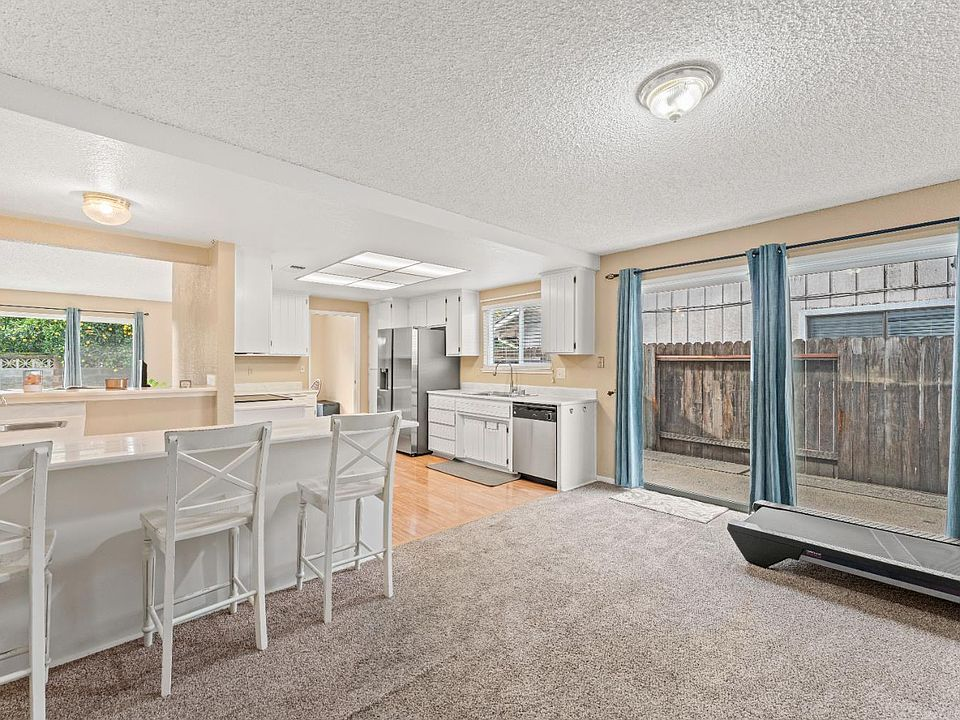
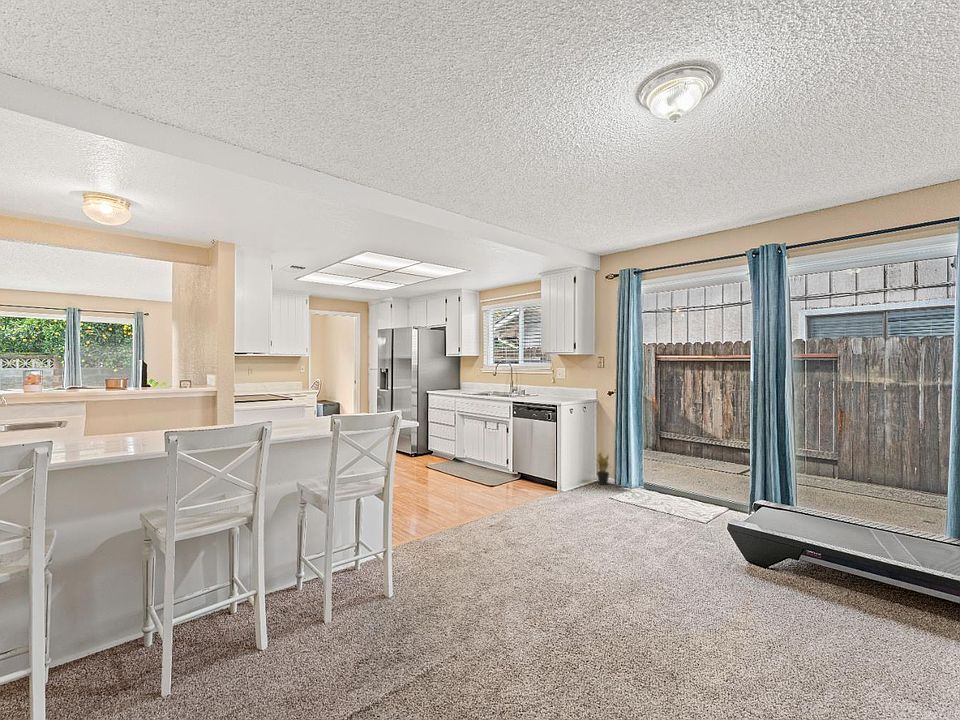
+ potted plant (603, 467)
